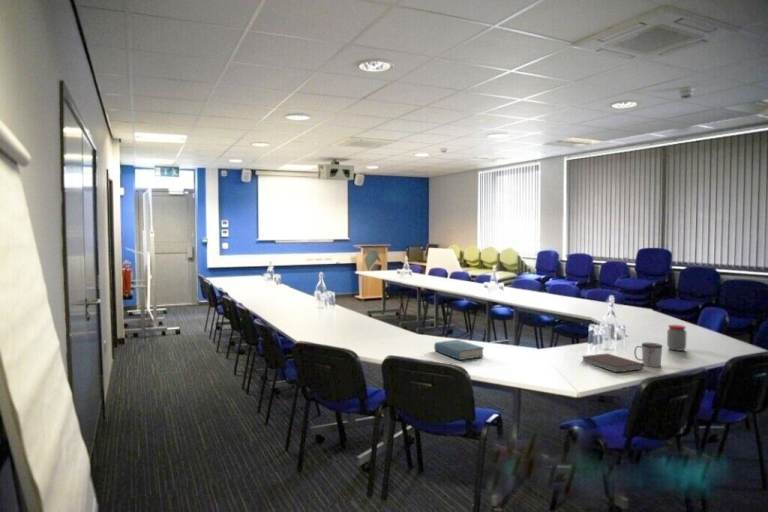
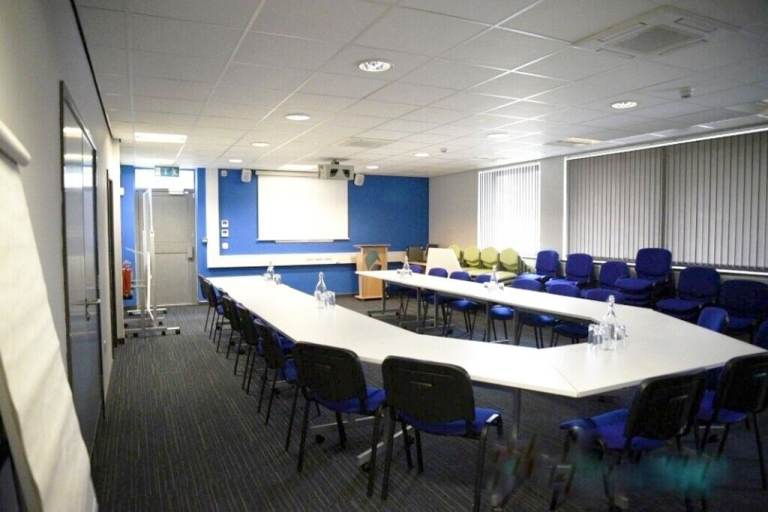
- notebook (611, 362)
- mug (649, 354)
- hardback book (458, 349)
- jar (676, 337)
